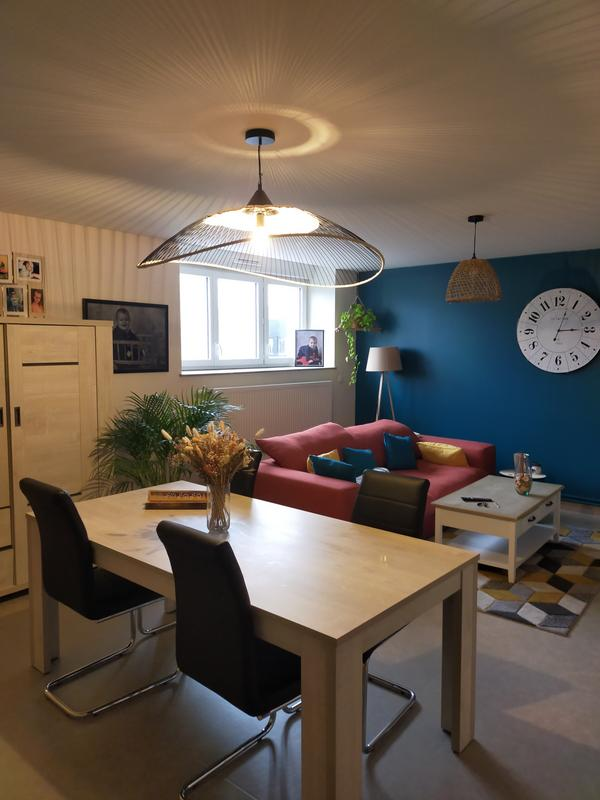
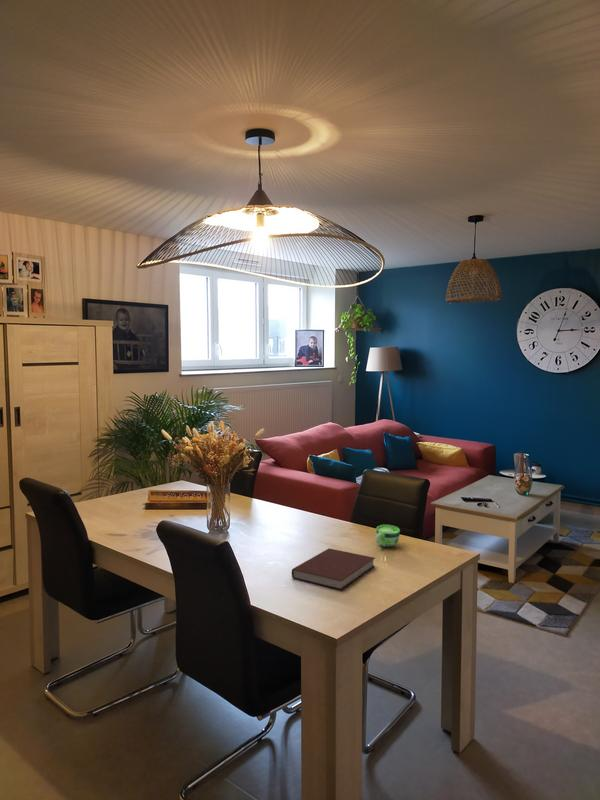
+ notebook (334, 567)
+ cup (386, 537)
